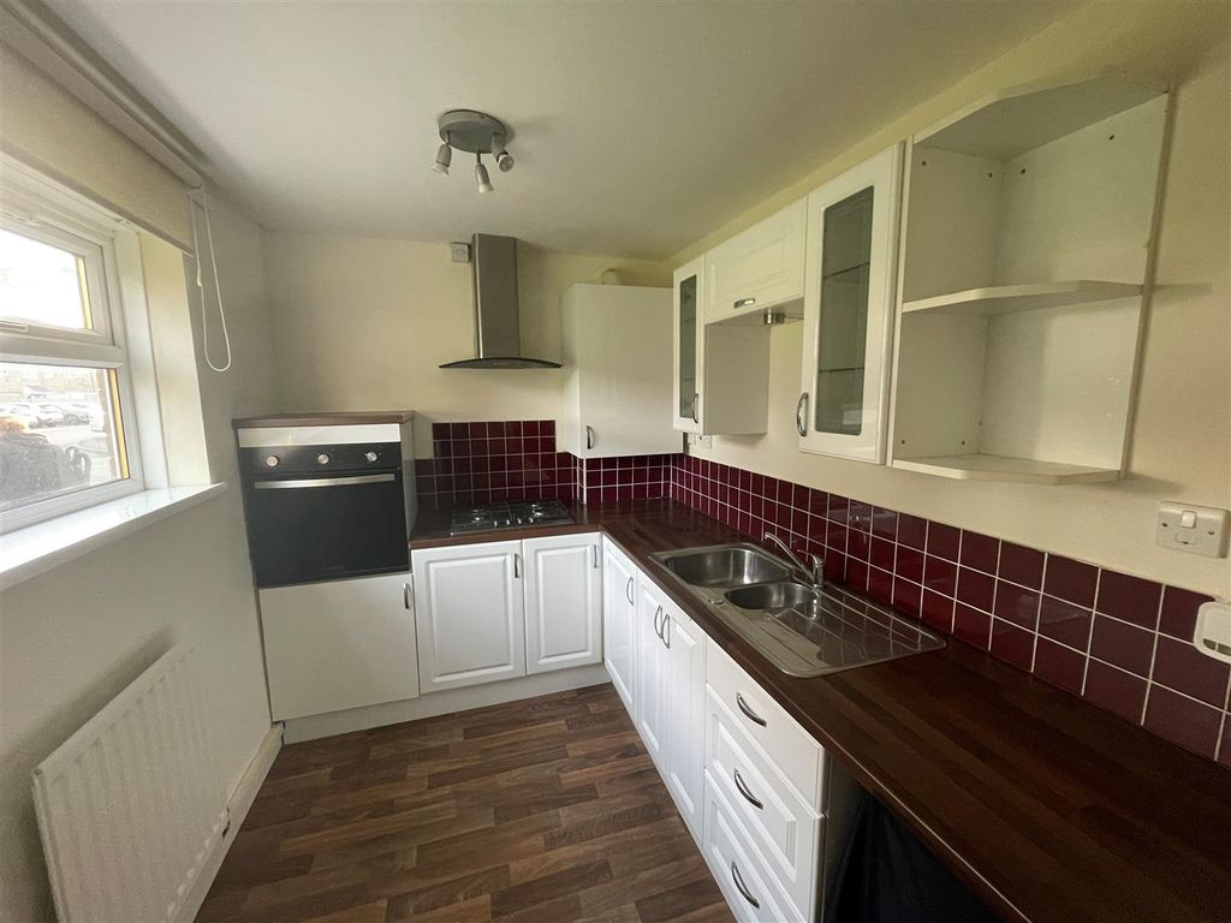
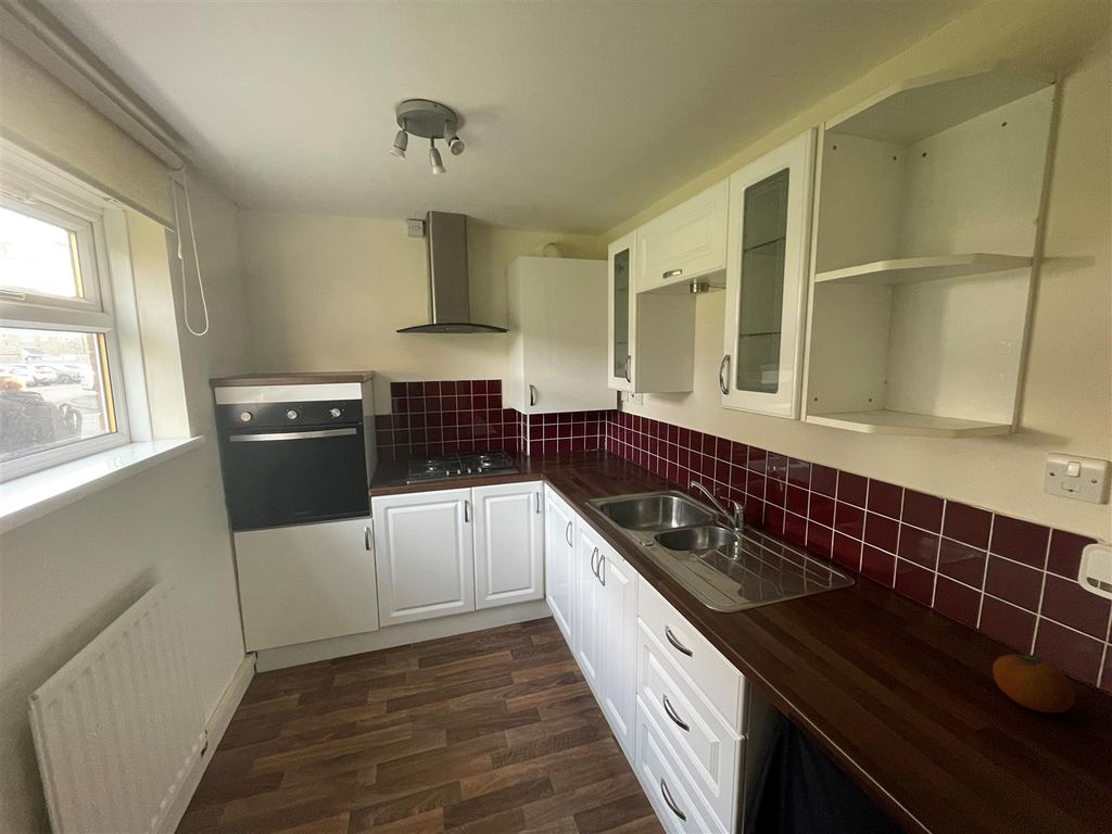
+ fruit (1032, 682)
